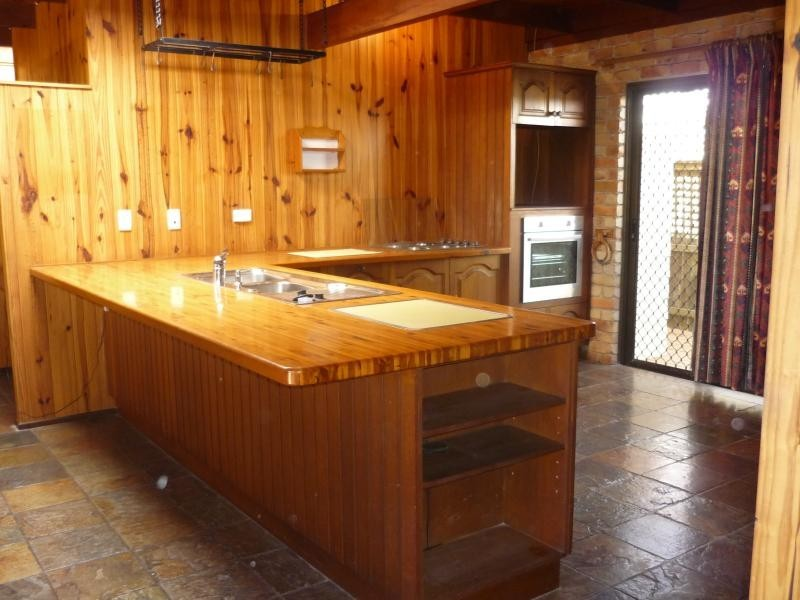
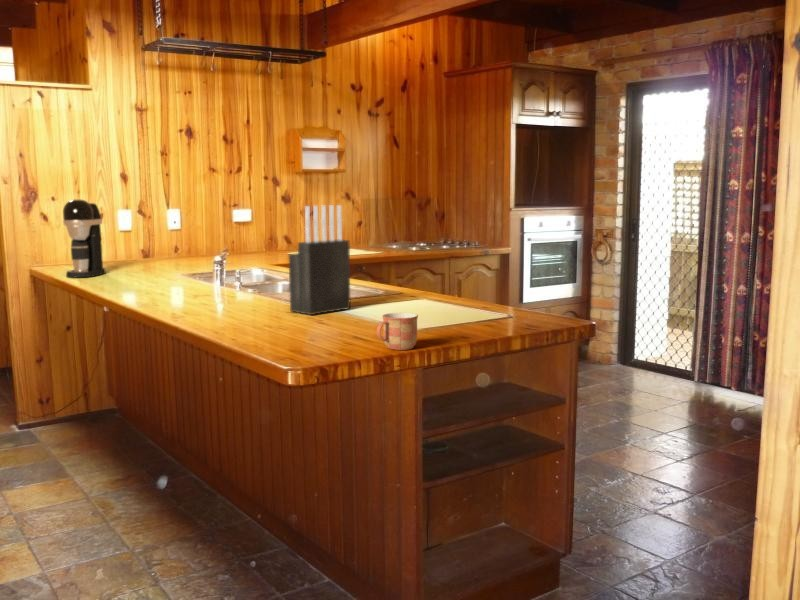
+ coffee maker (84, 237)
+ mug (396, 331)
+ knife block (317, 258)
